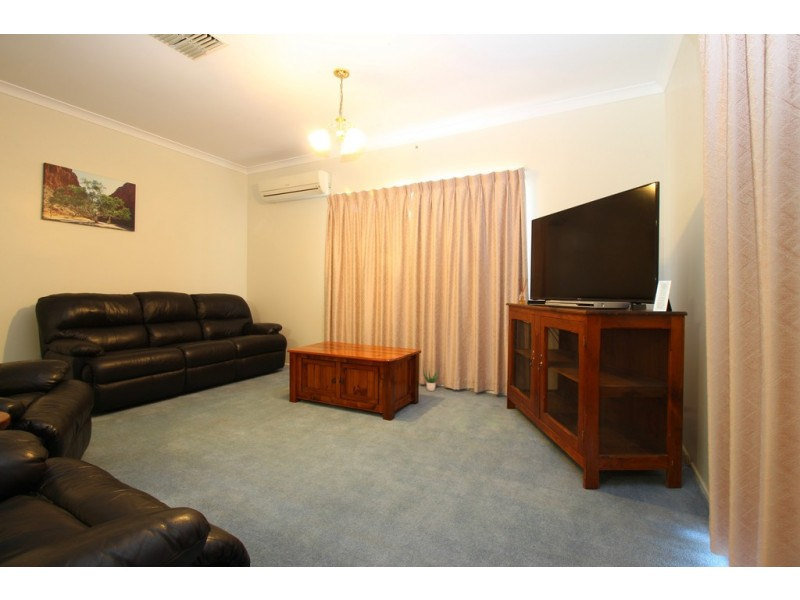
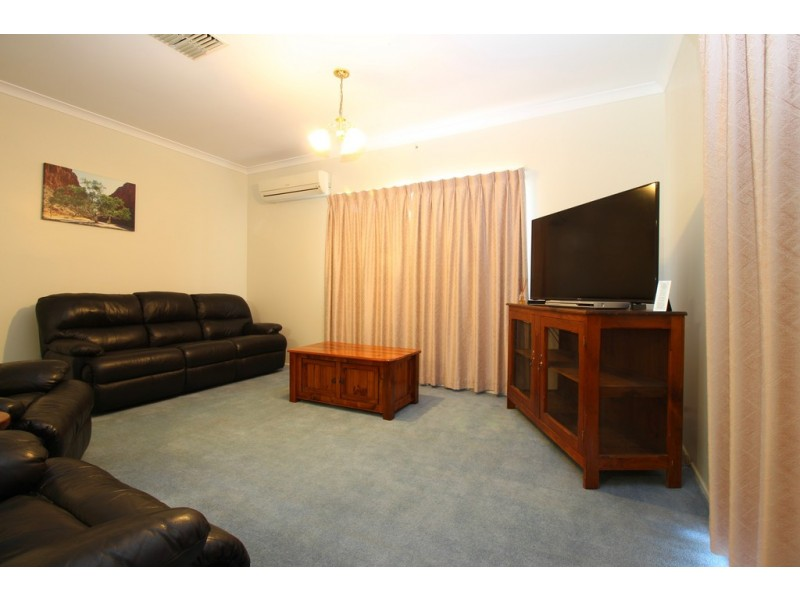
- potted plant (430, 377)
